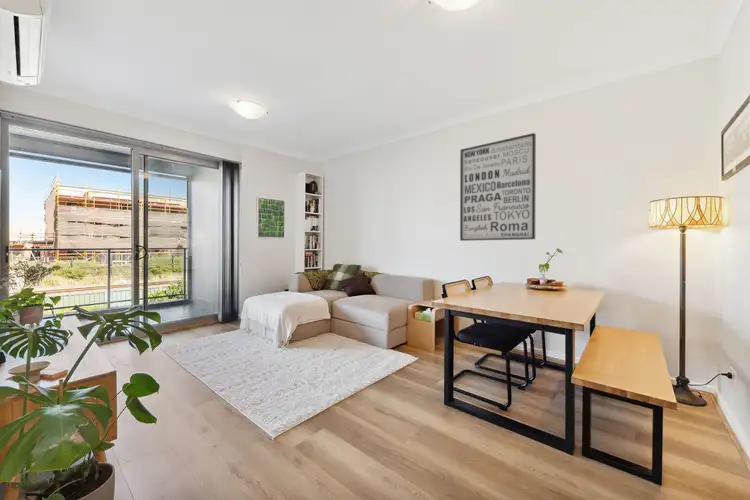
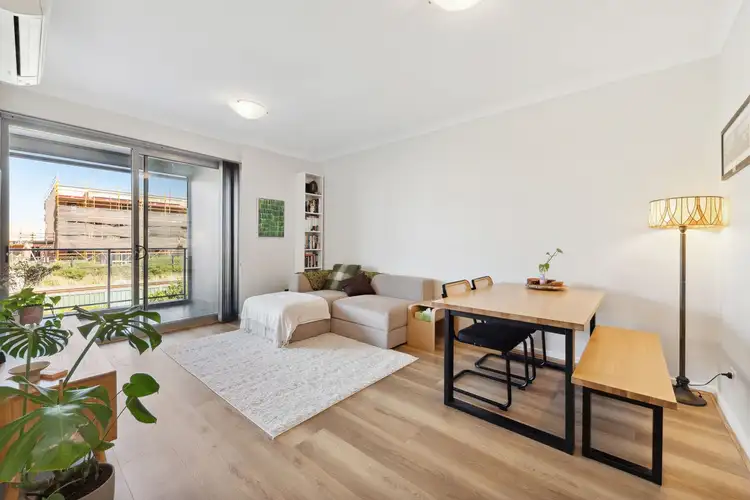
- wall art (495, 191)
